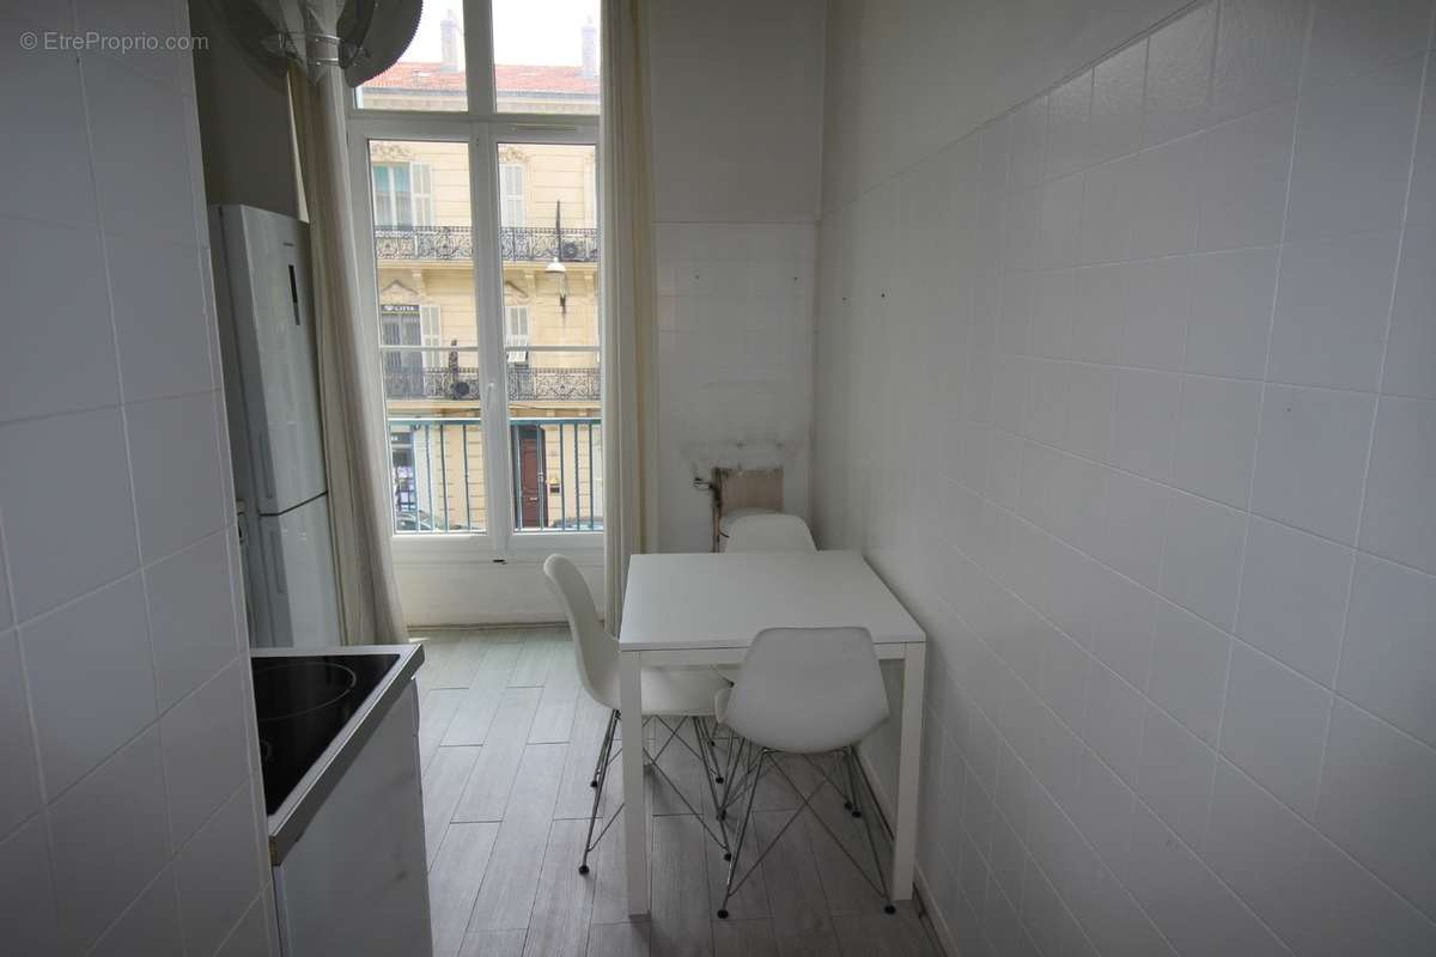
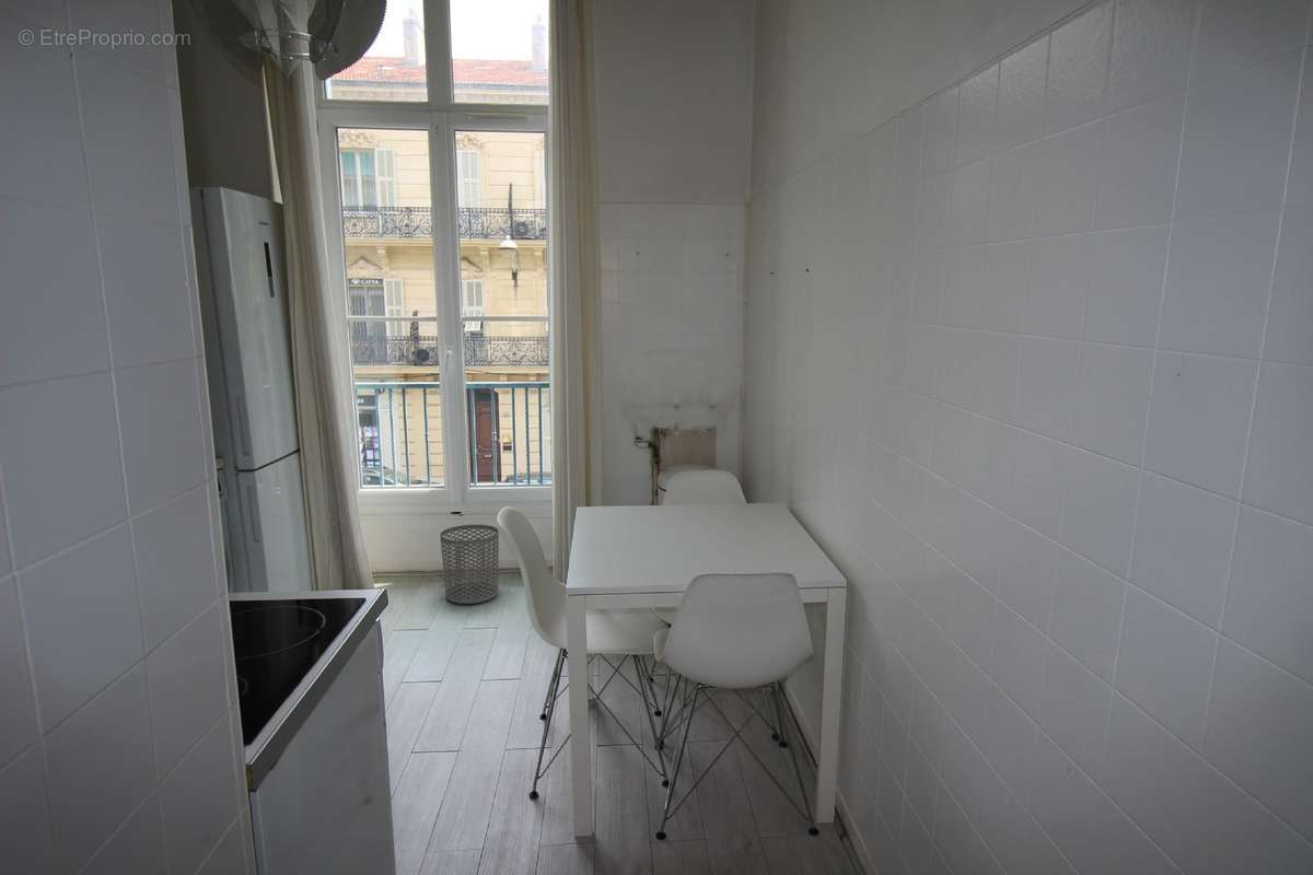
+ waste bin (470, 563)
